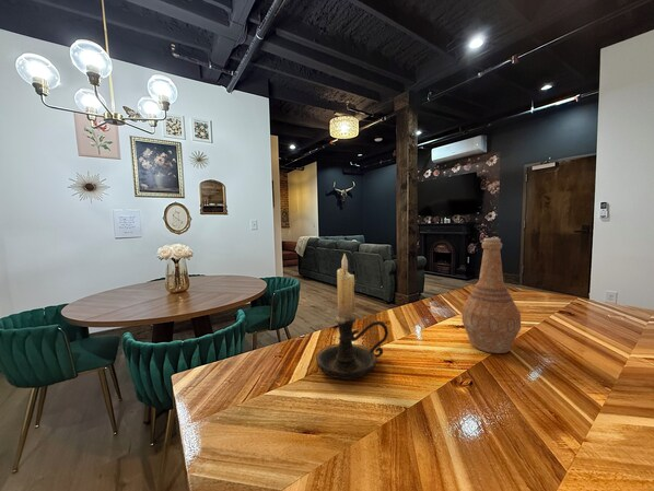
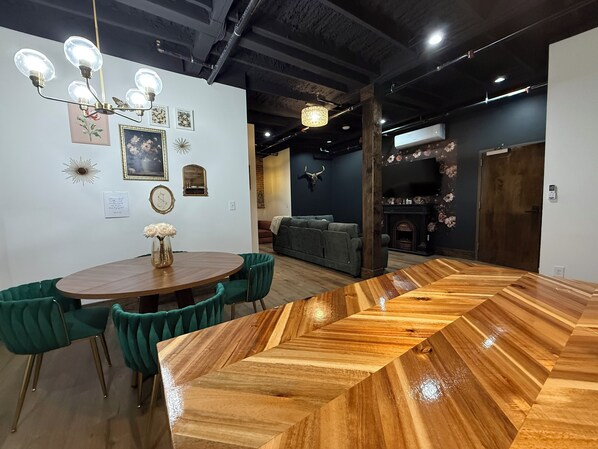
- vase (490, 292)
- candle holder (353, 308)
